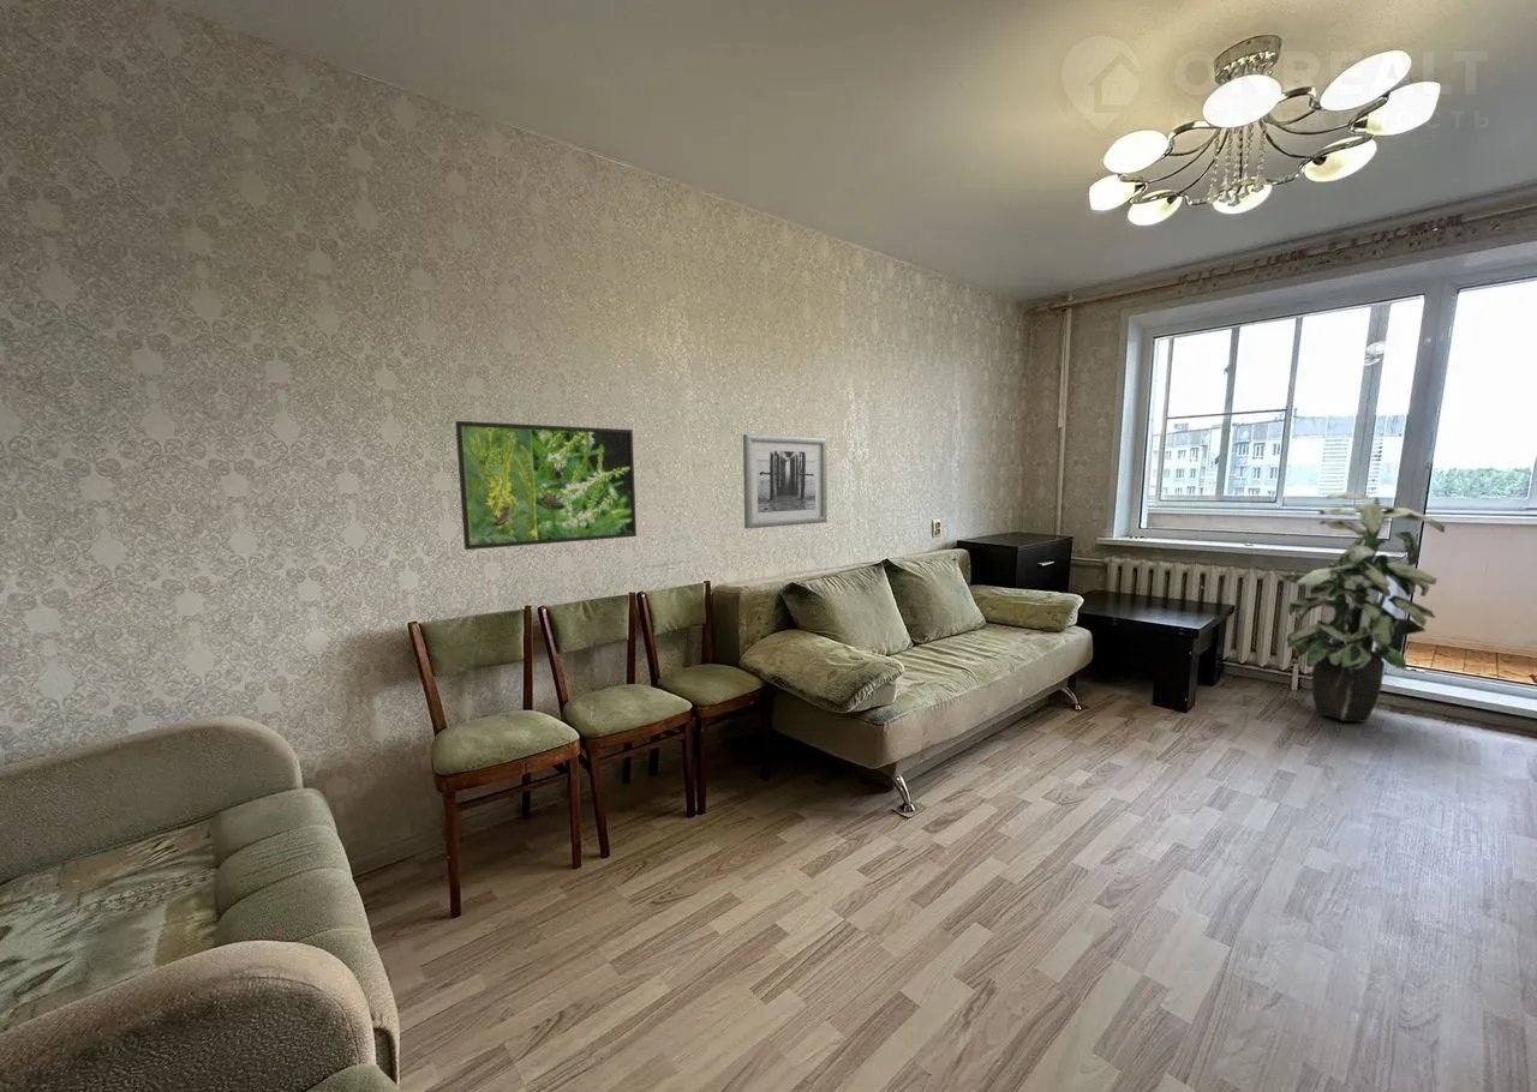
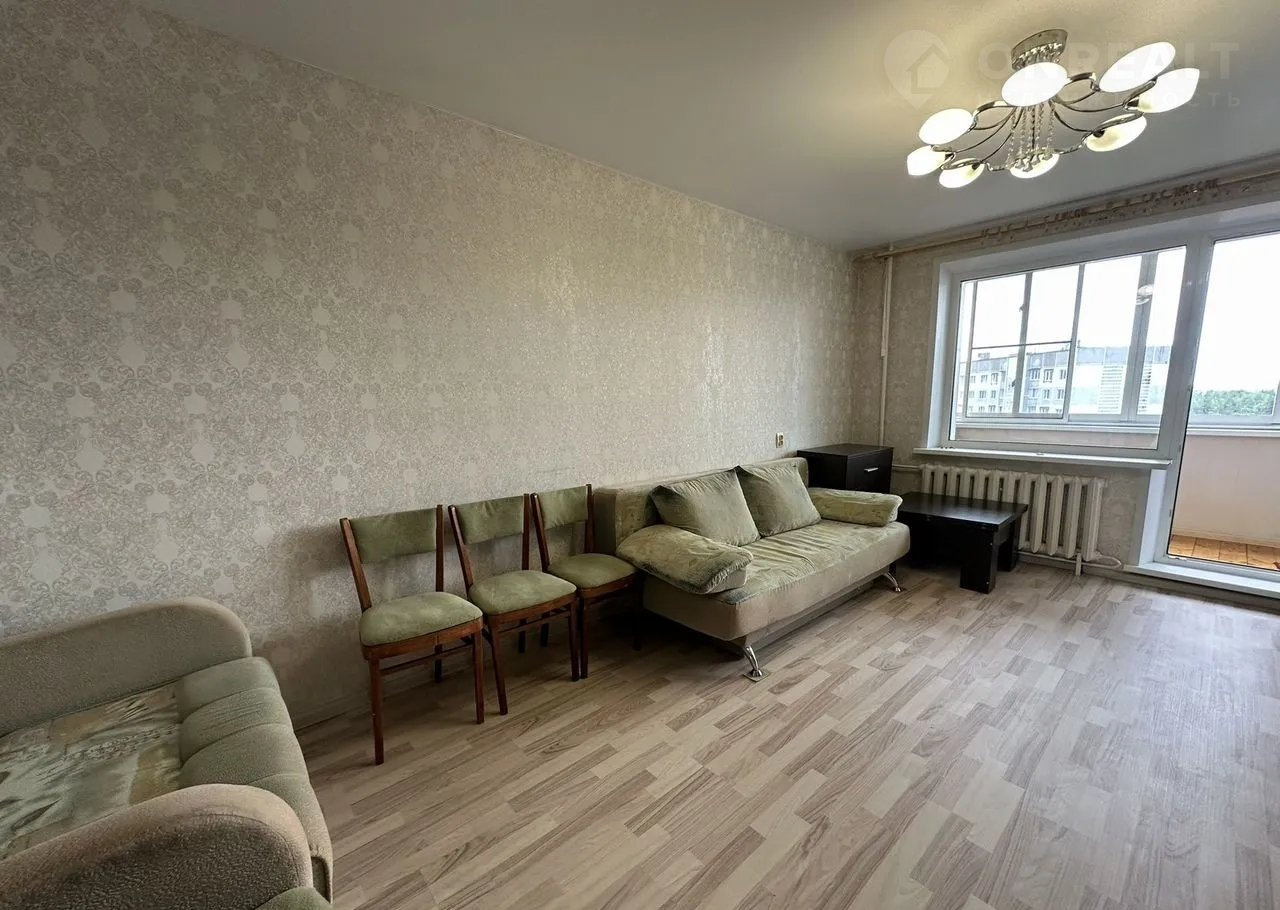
- indoor plant (1348, 606)
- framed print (555, 485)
- wall art (788, 481)
